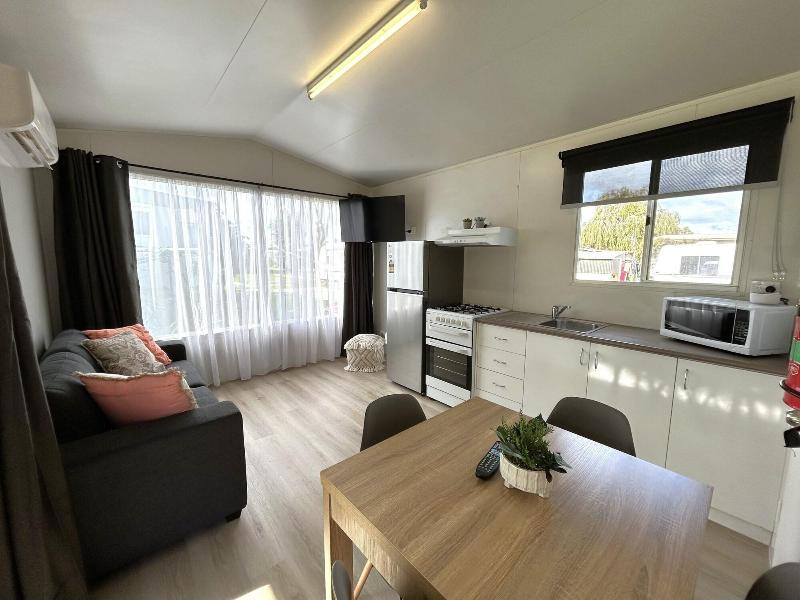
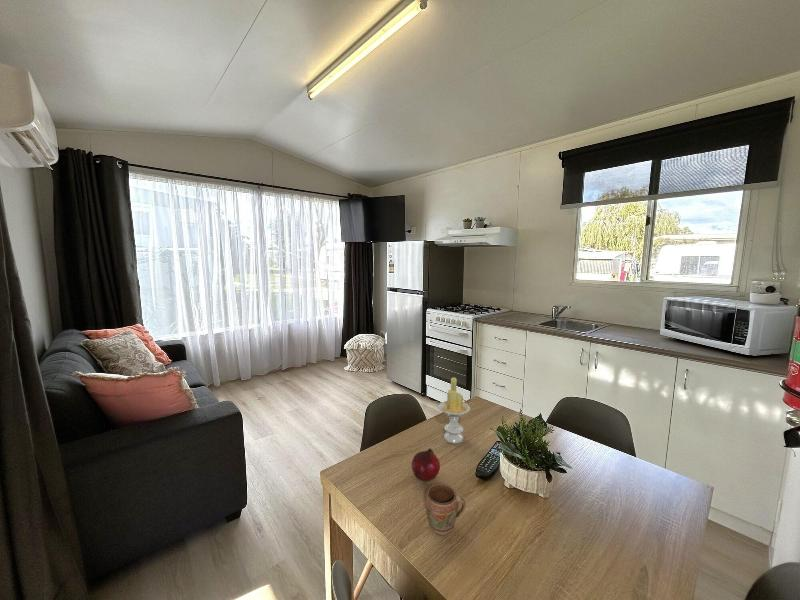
+ fruit (425, 464)
+ mug (443, 510)
+ candle (454, 409)
